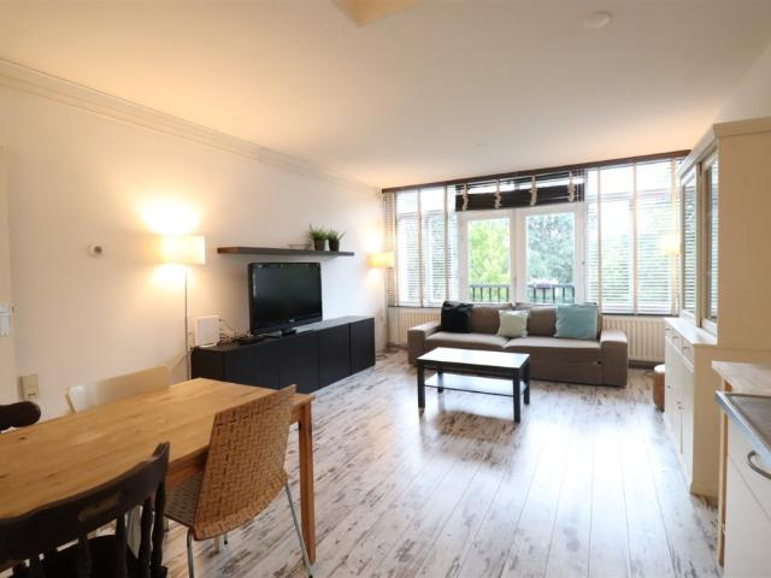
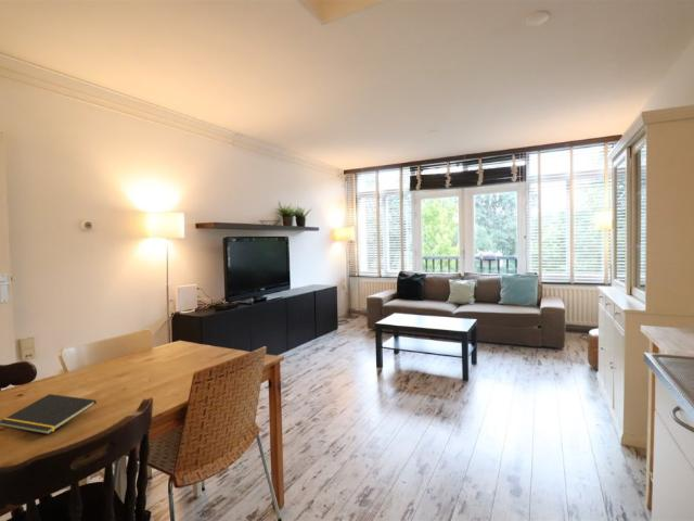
+ notepad (49, 412)
